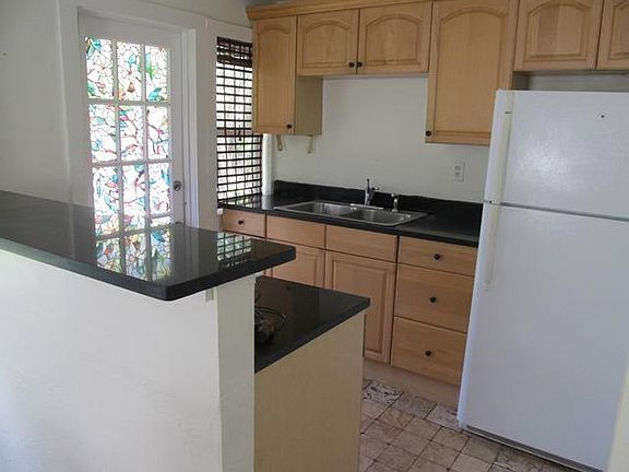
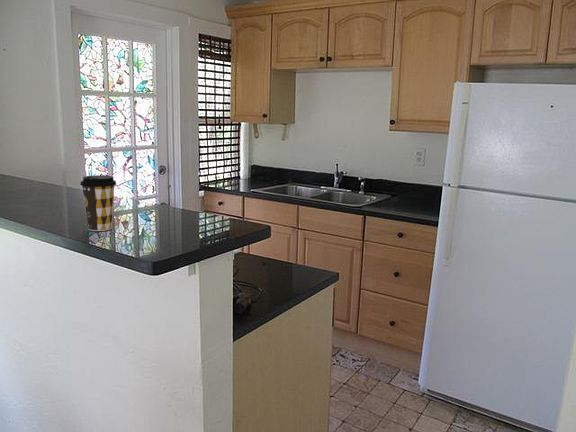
+ coffee cup (99, 203)
